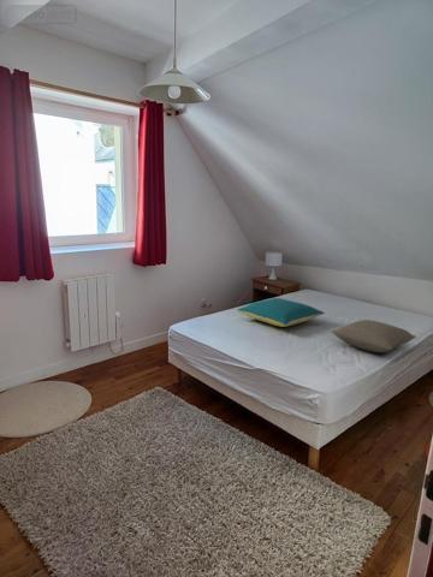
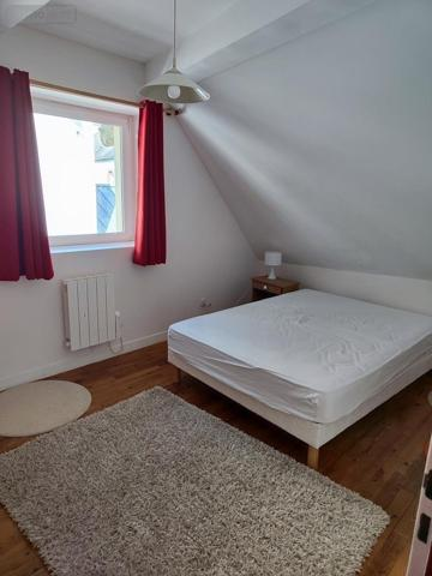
- pillow (373, 334)
- pillow (279, 311)
